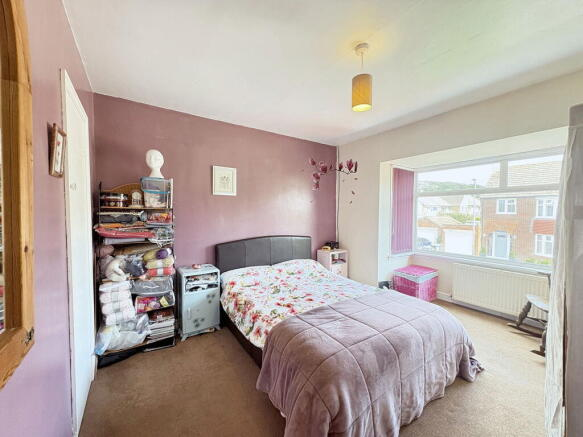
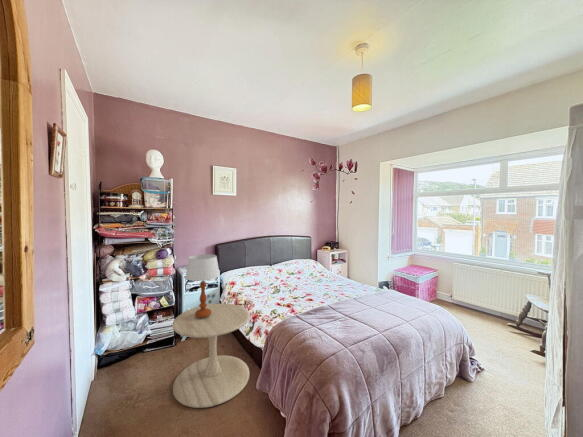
+ table lamp (203, 284)
+ side table (212, 348)
